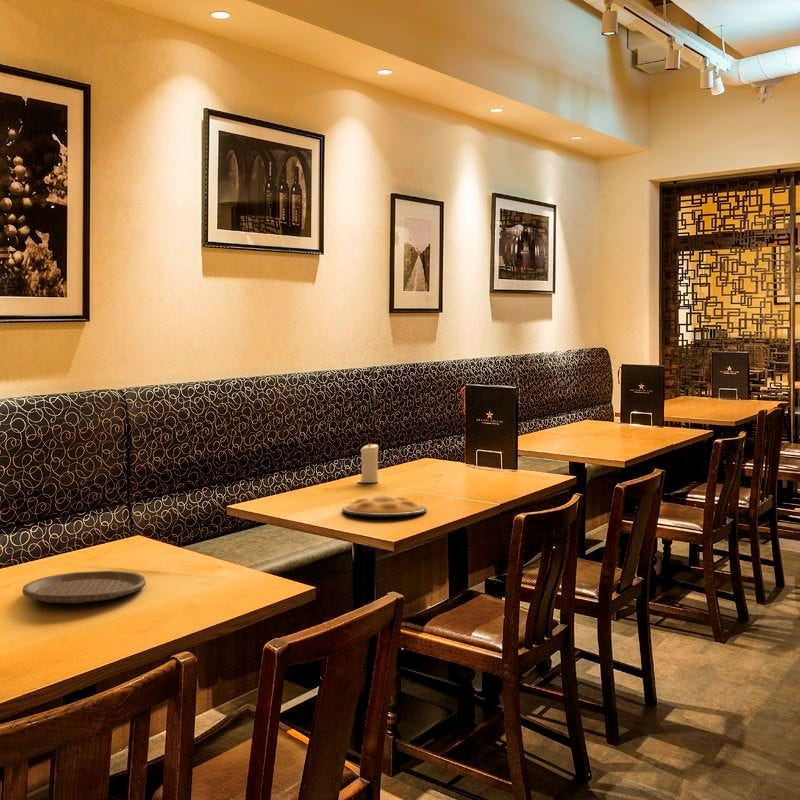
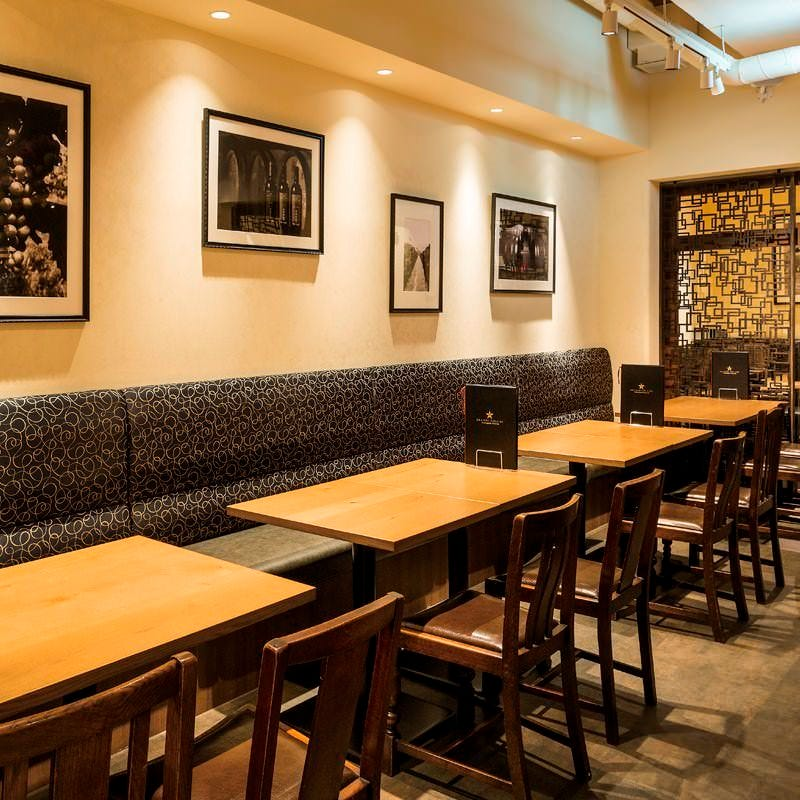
- candle (368, 462)
- plate (384, 502)
- plate (85, 587)
